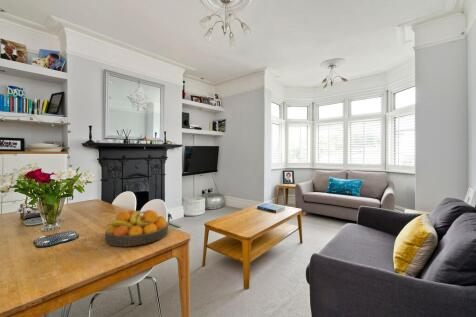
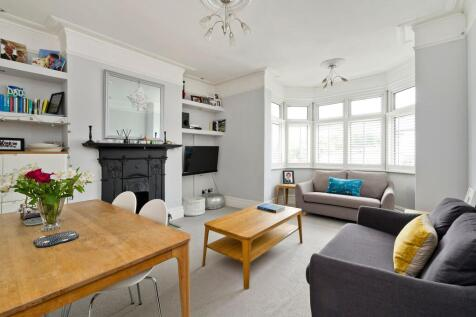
- fruit bowl (138, 222)
